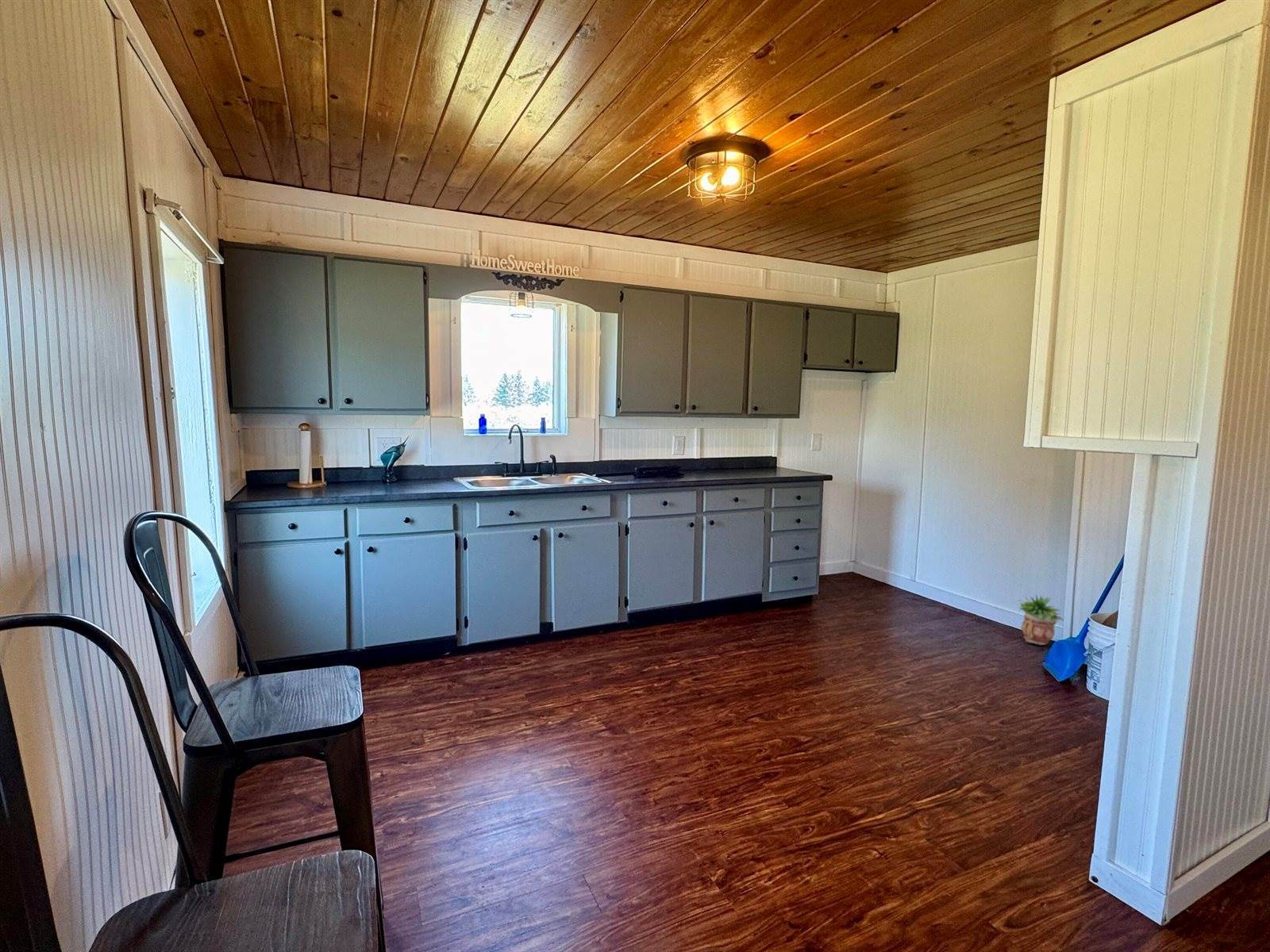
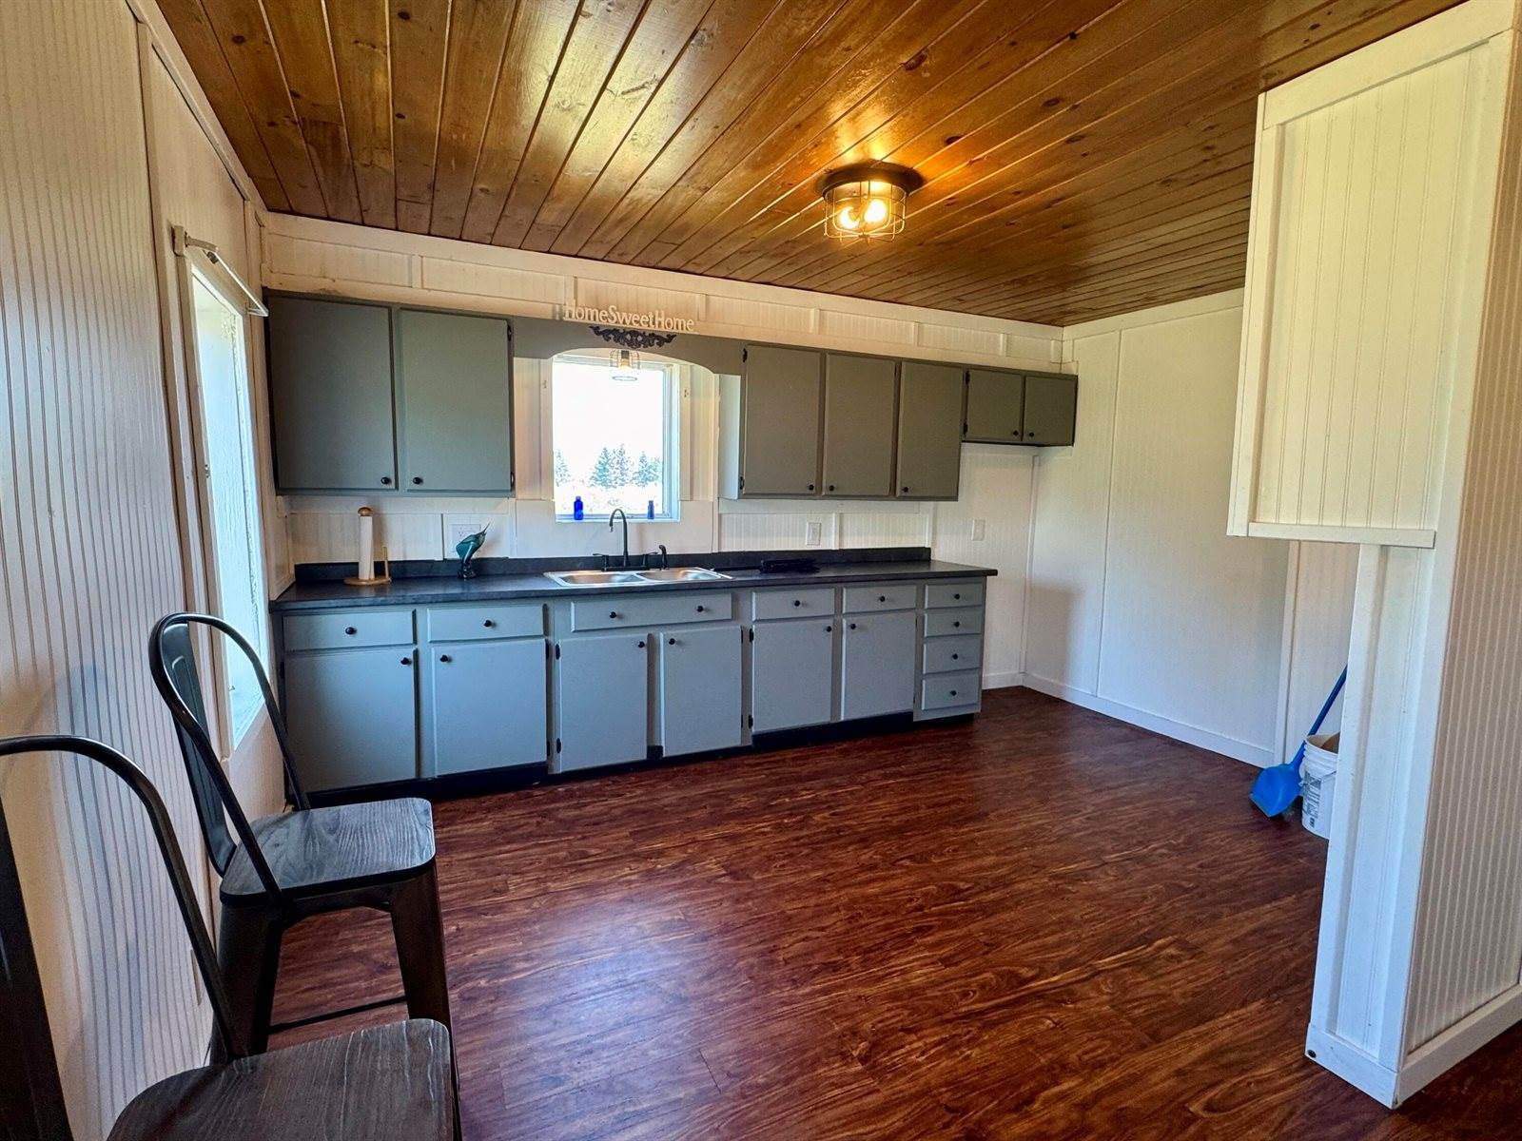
- potted plant (1040, 618)
